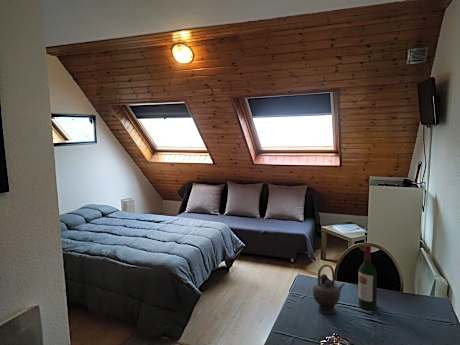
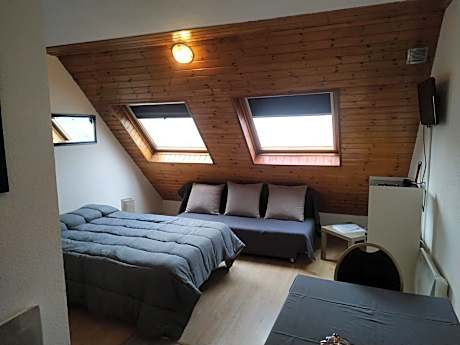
- teapot (329, 287)
- wine bottle (367, 275)
